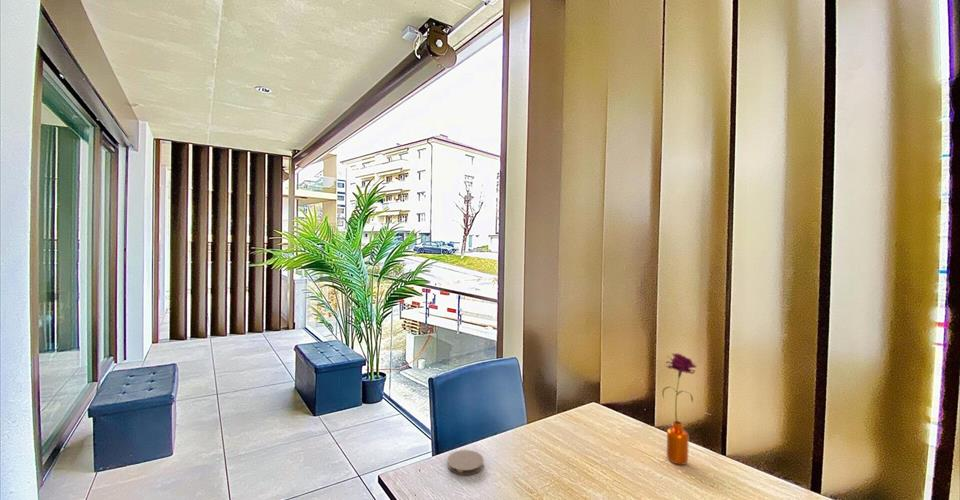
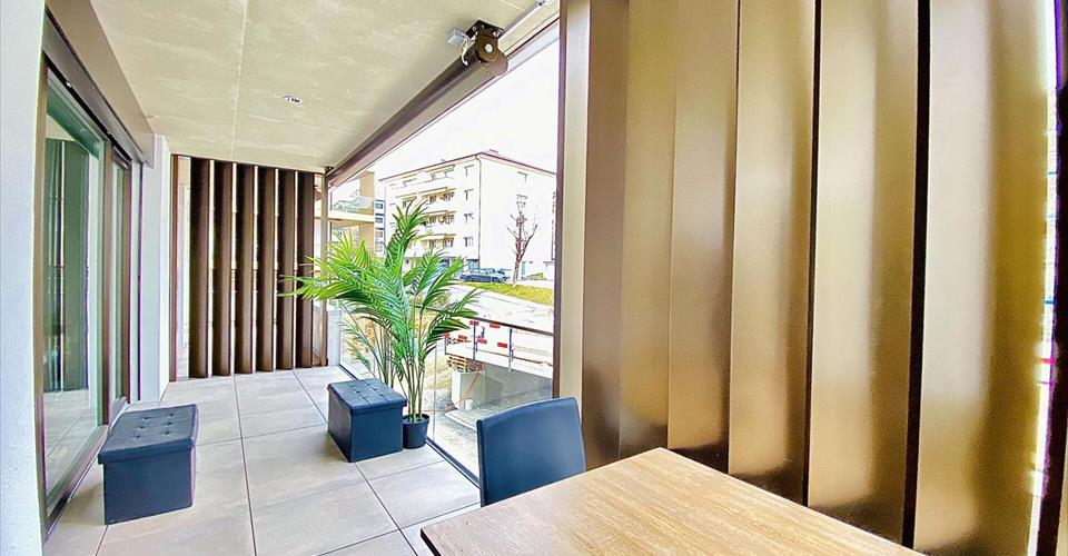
- flower (675, 407)
- coaster (465, 462)
